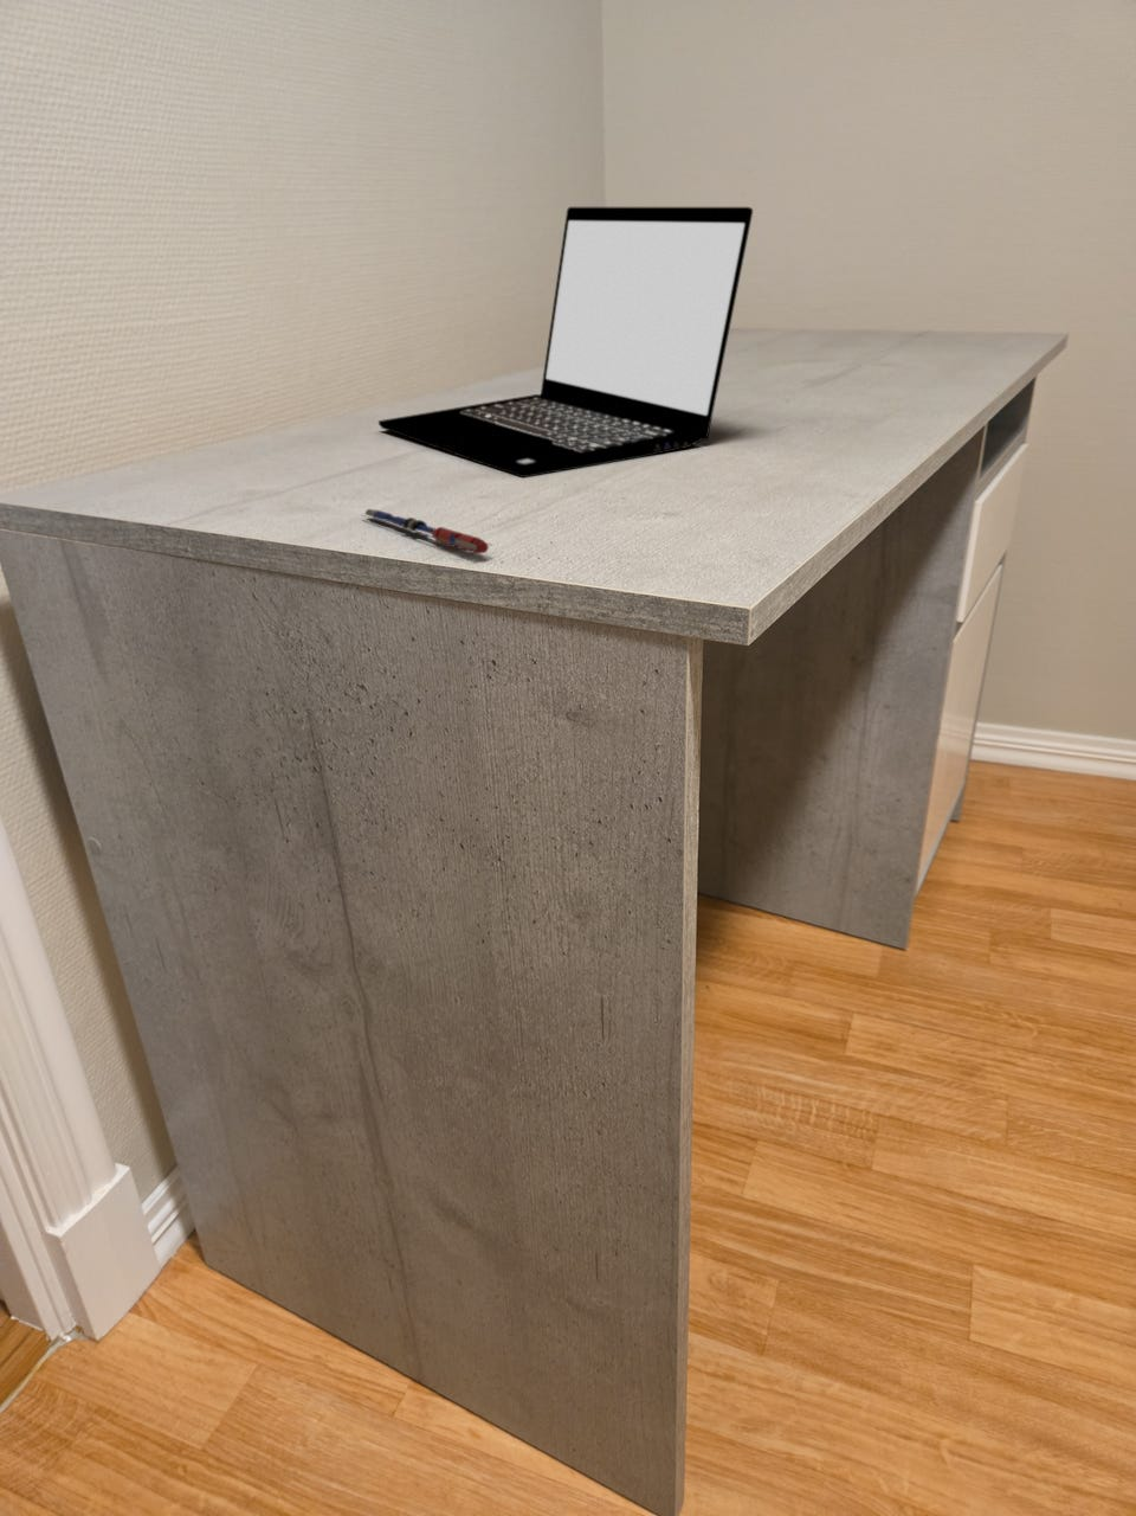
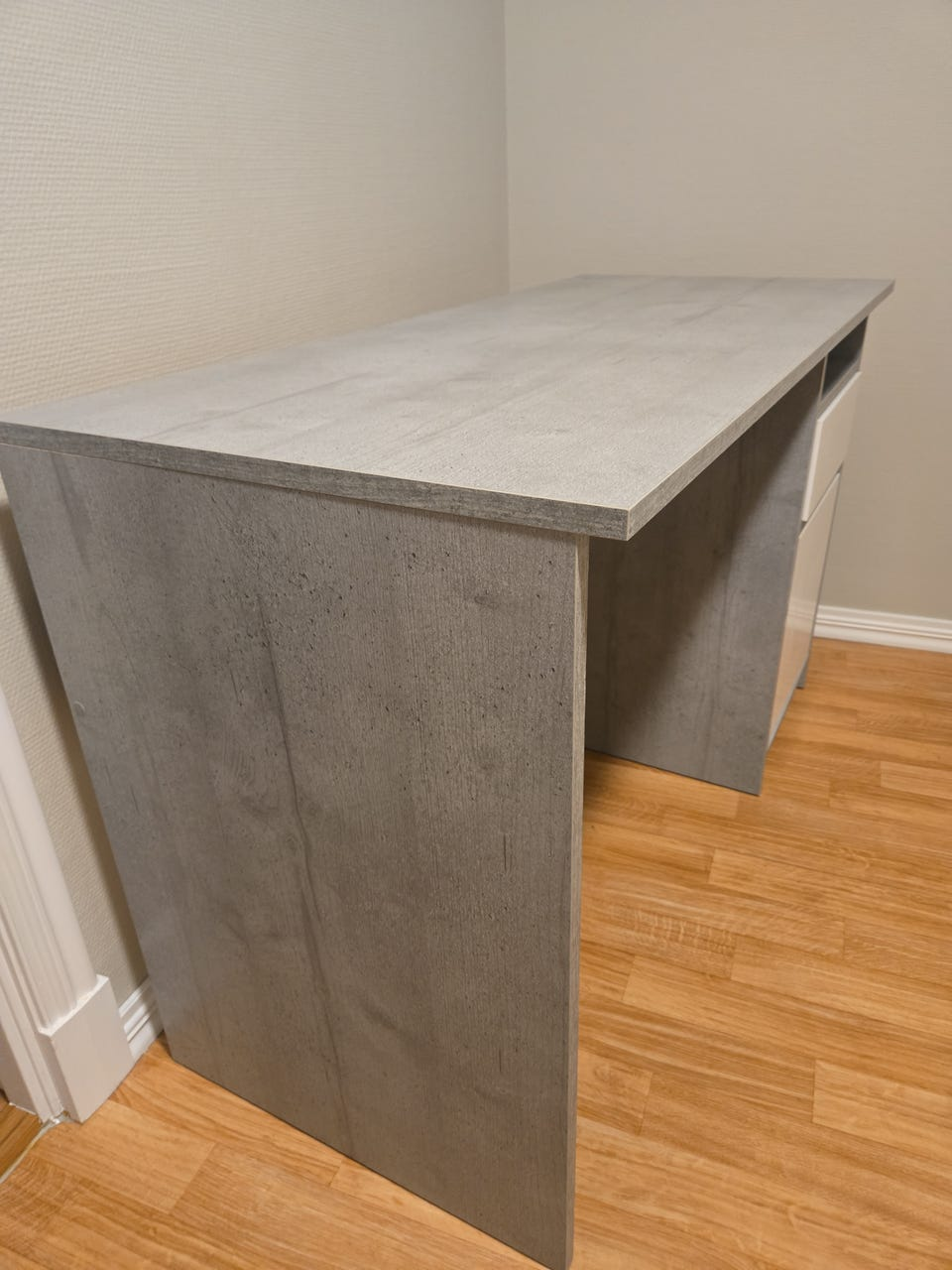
- laptop computer (550, 328)
- pen (421, 526)
